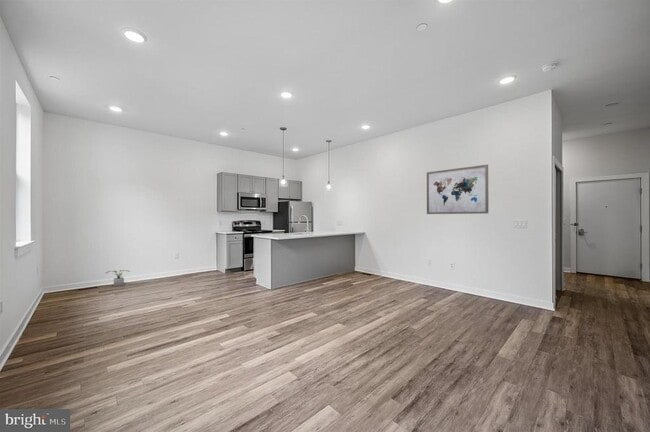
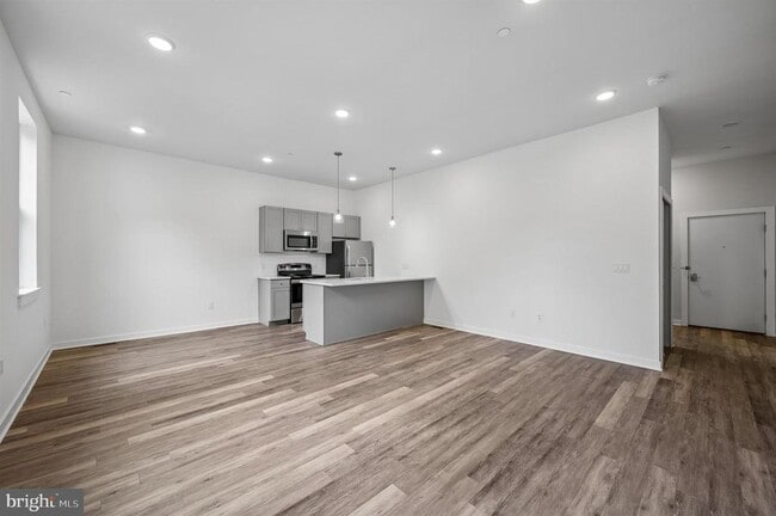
- potted plant (117, 277)
- wall art (455, 191)
